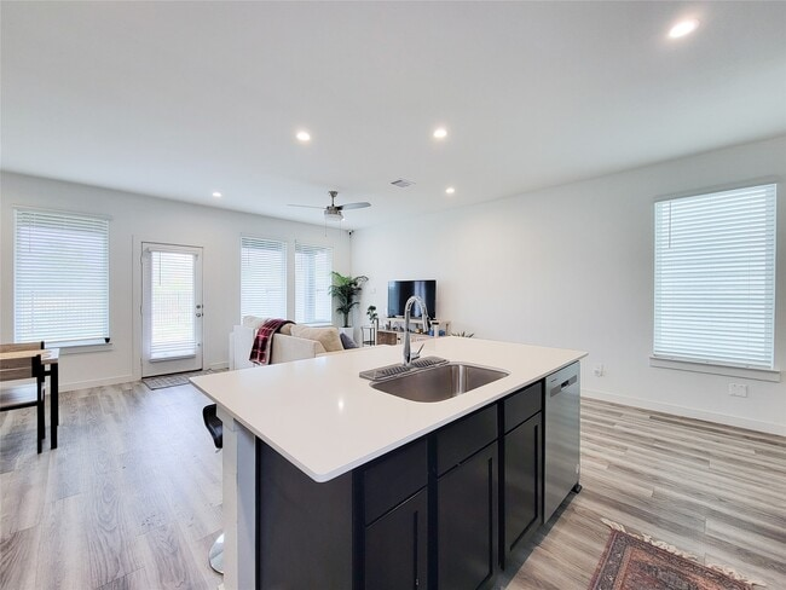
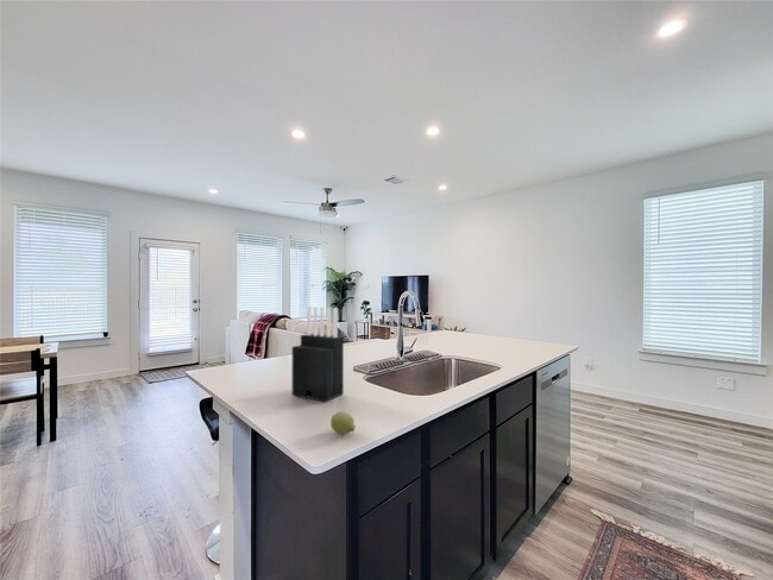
+ fruit (342, 422)
+ knife block (315, 351)
